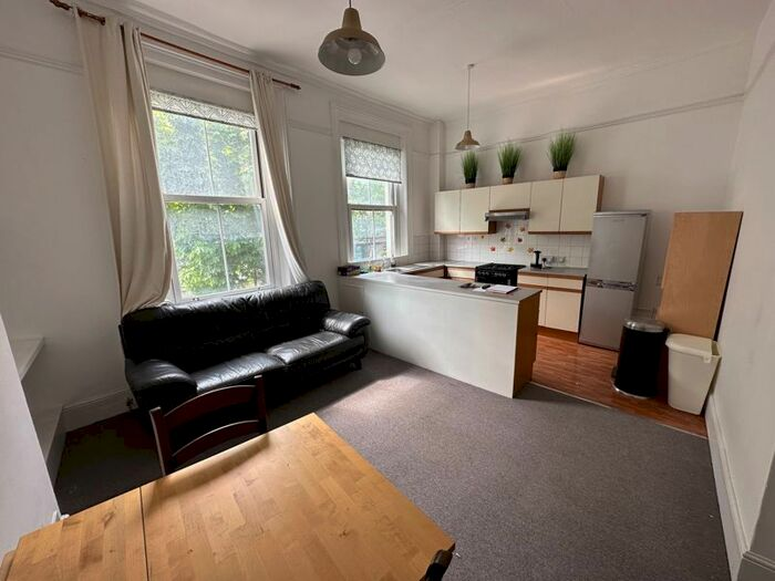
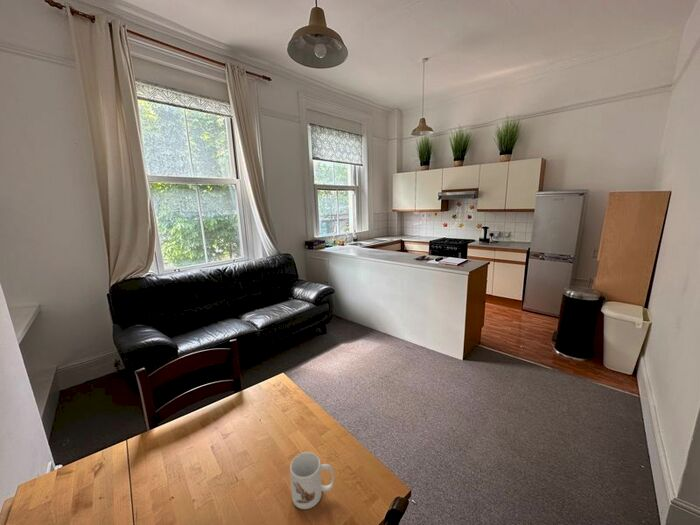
+ mug (312, 478)
